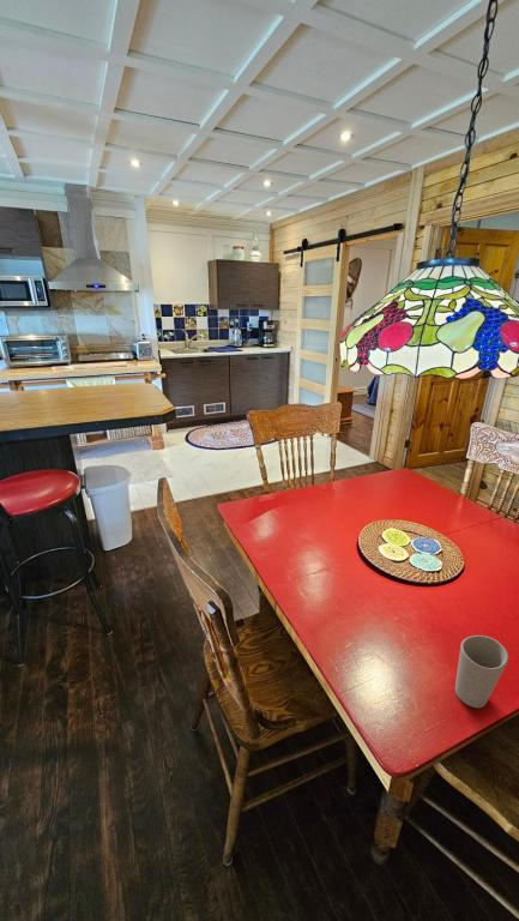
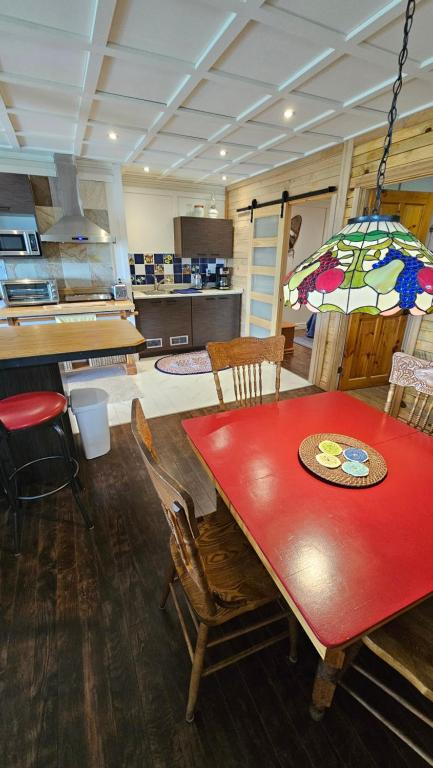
- cup (477, 672)
